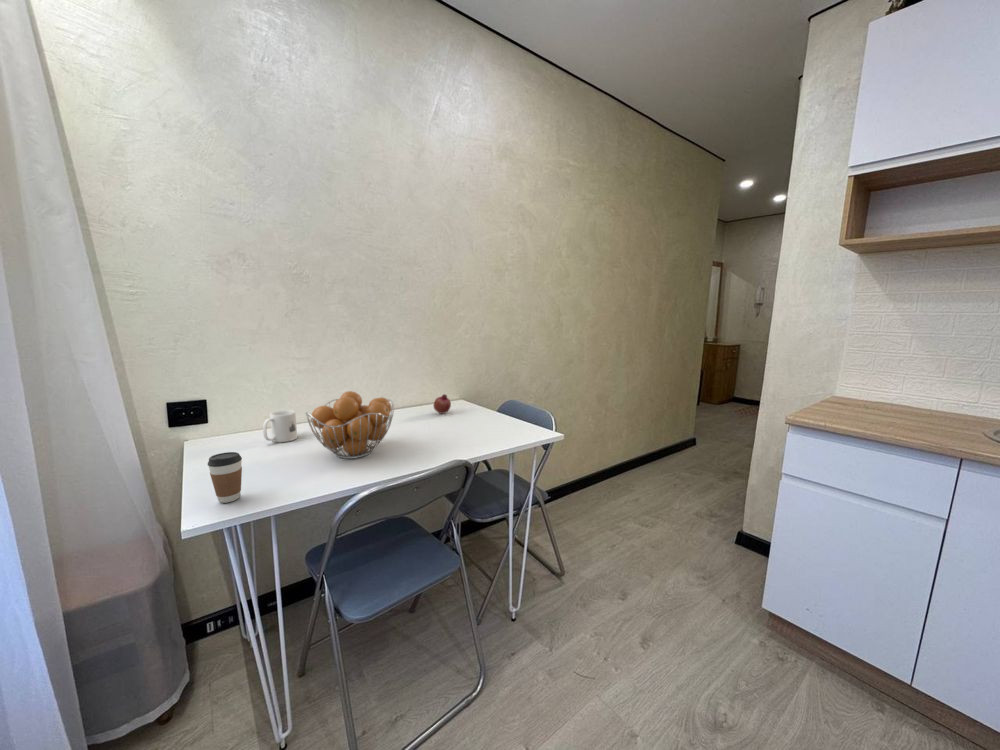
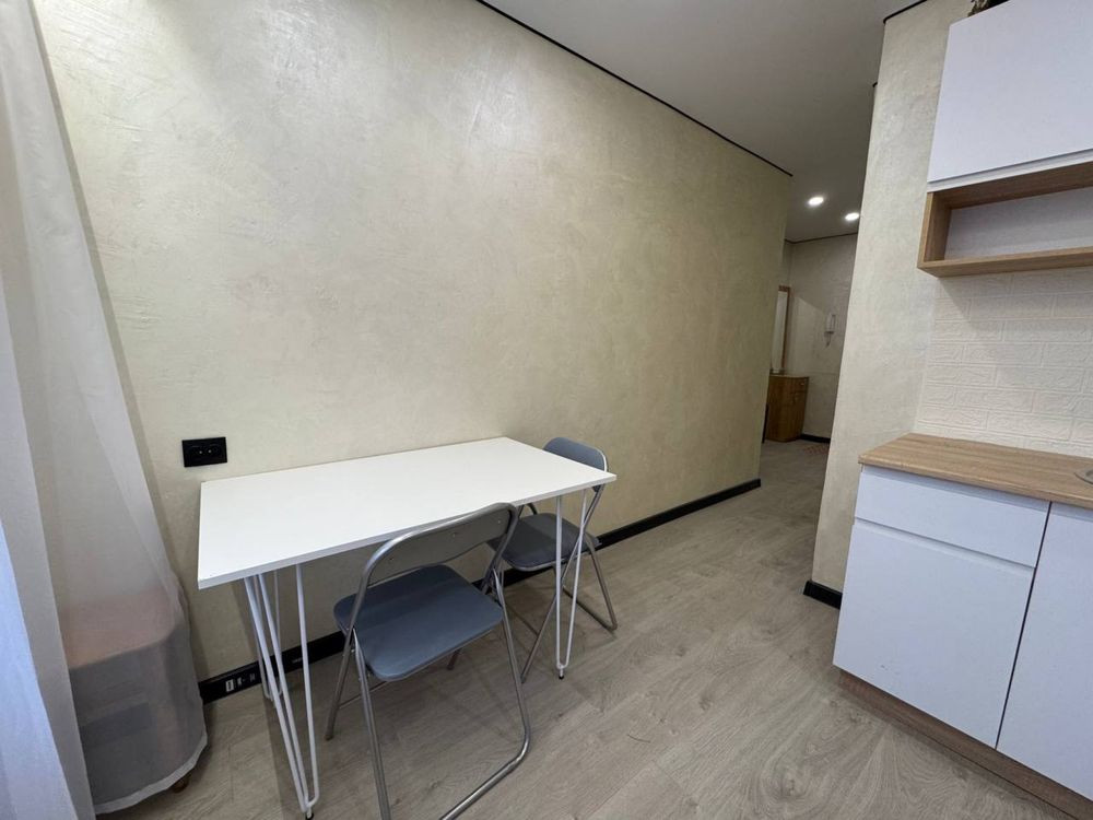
- fruit basket (352, 423)
- coffee cup (226, 477)
- fruit (442, 403)
- mug (279, 427)
